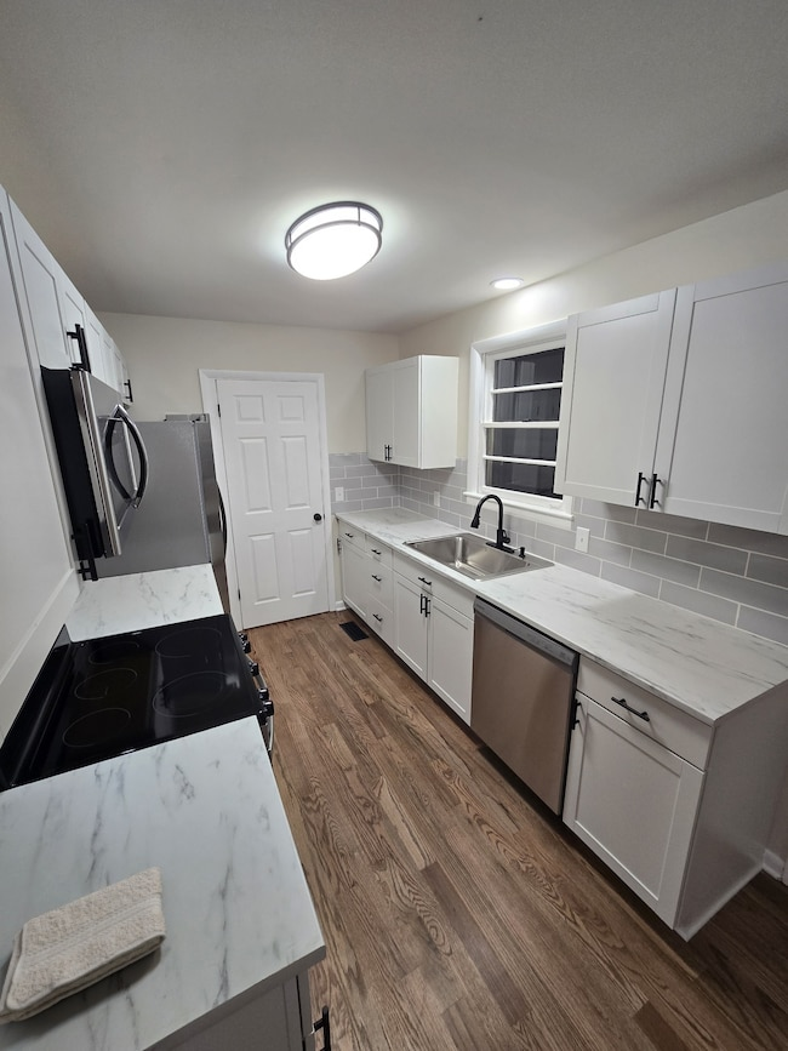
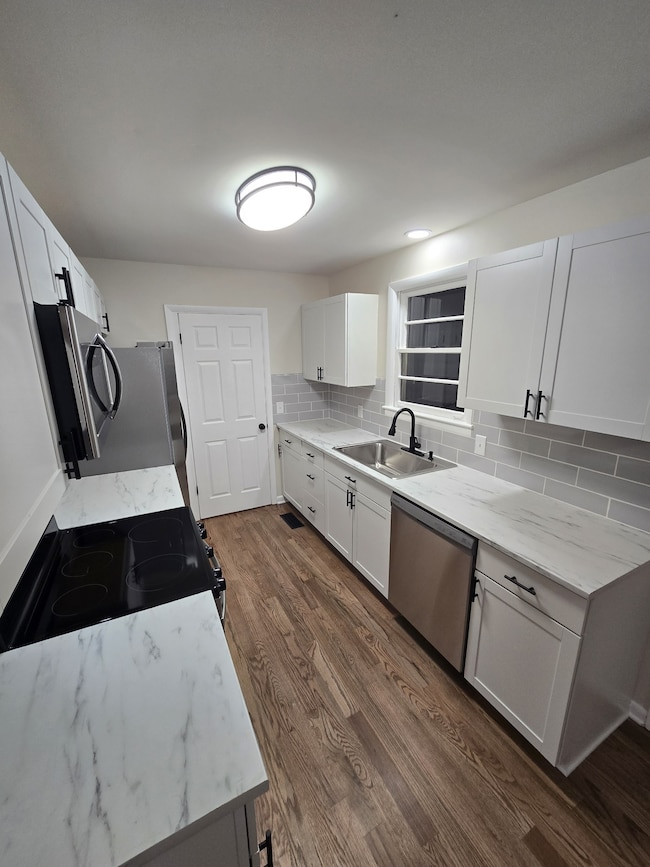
- washcloth (90, 933)
